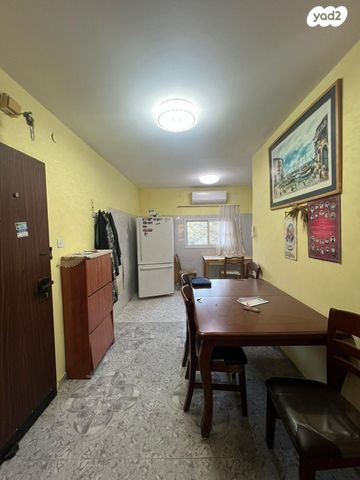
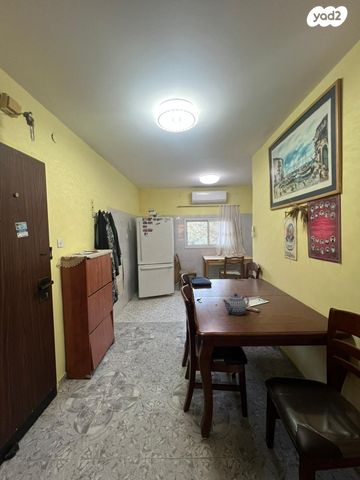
+ teapot (236, 302)
